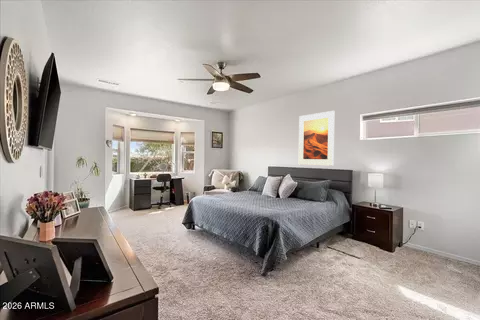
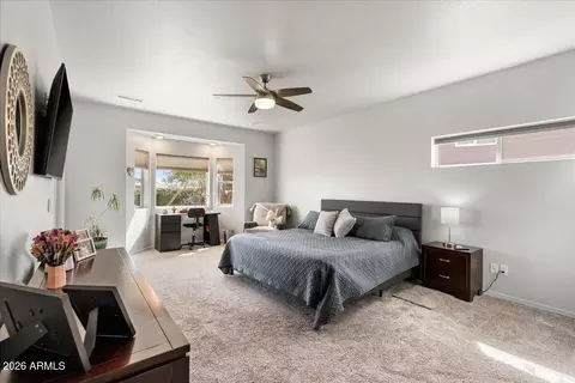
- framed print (315, 139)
